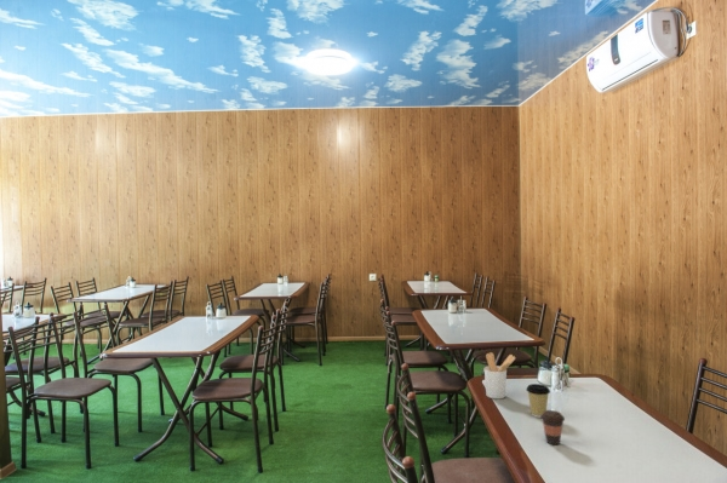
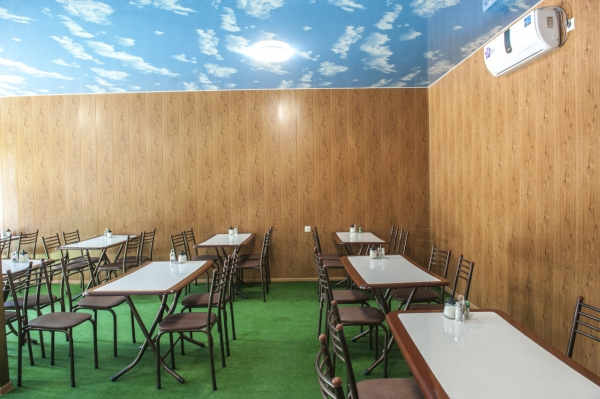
- coffee cup (553, 427)
- utensil holder (500, 374)
- coffee cup (538, 399)
